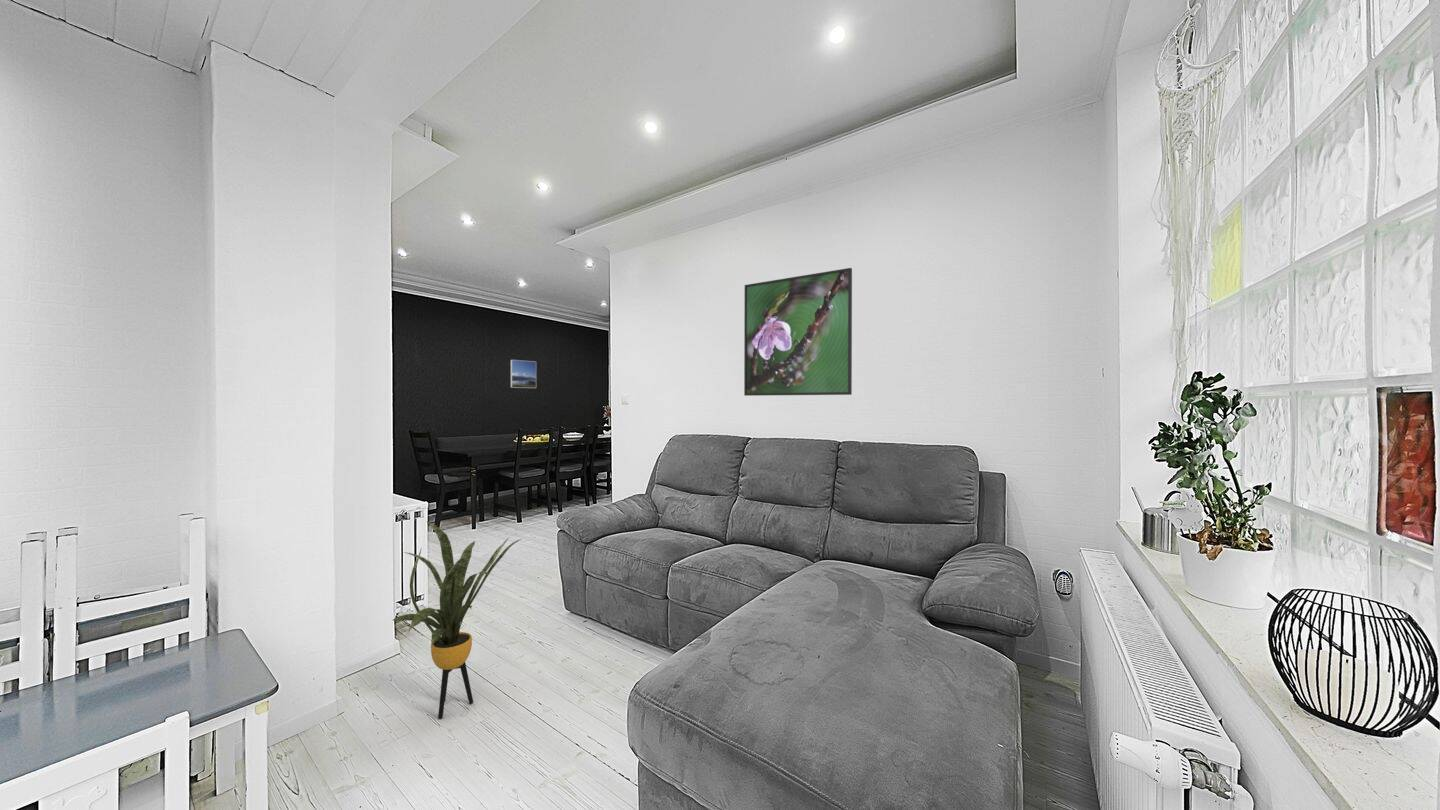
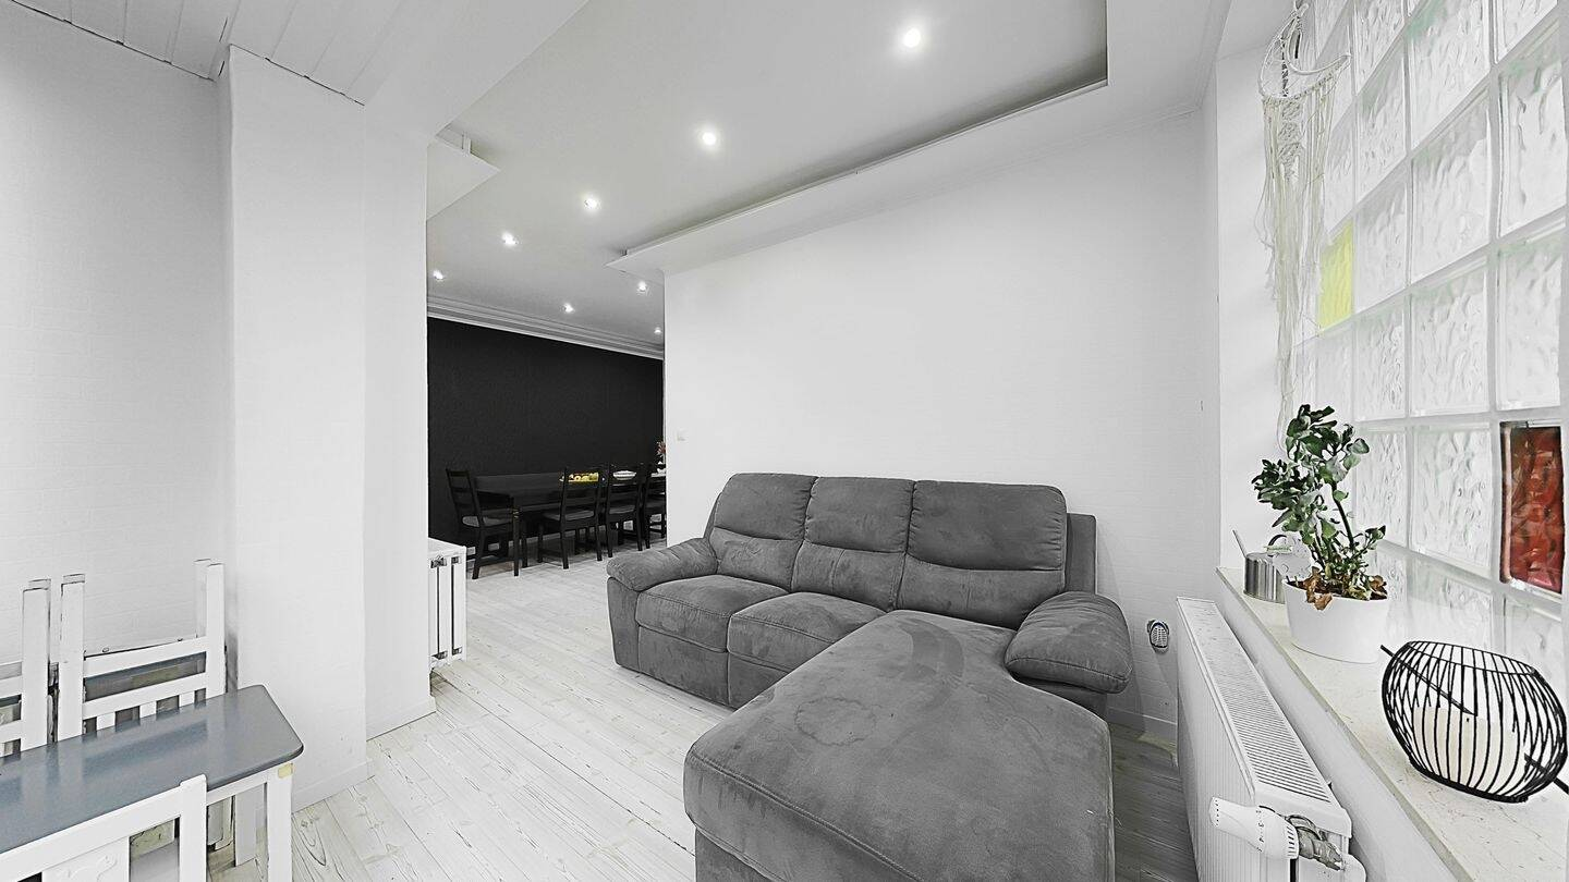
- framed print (523, 374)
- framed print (794, 336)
- house plant (456, 615)
